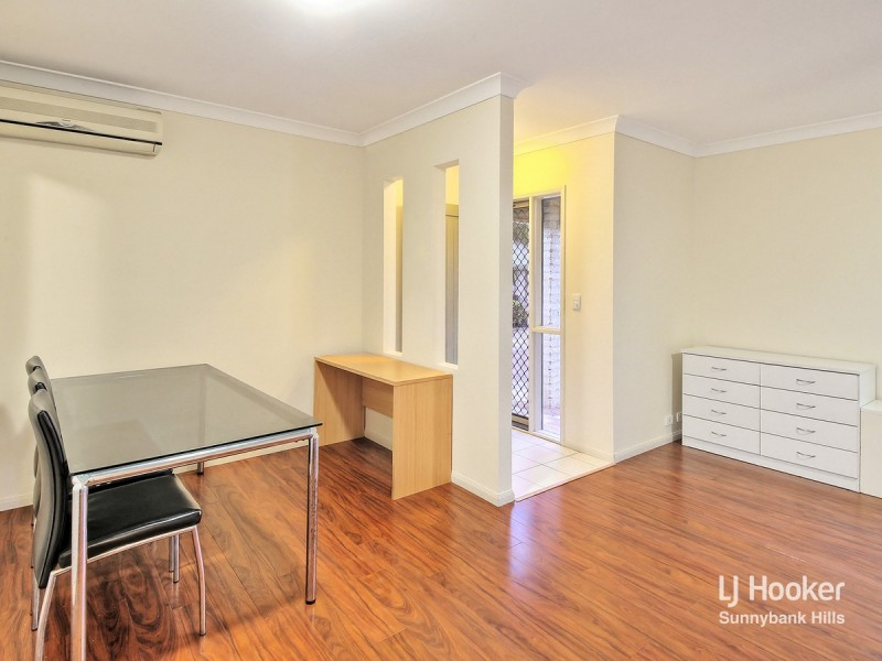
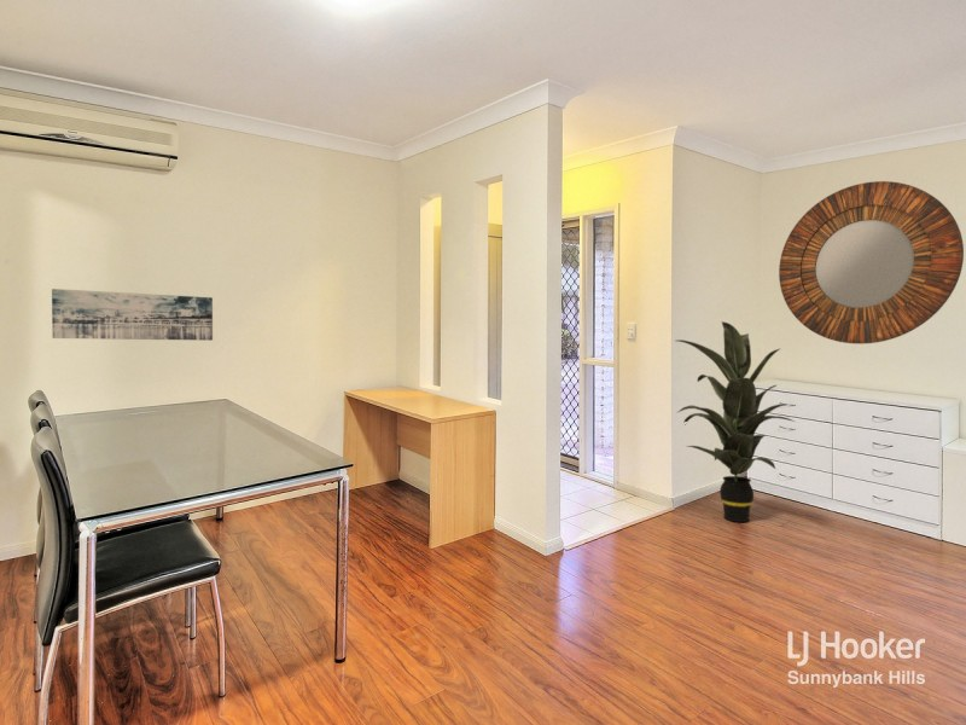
+ home mirror (861, 263)
+ wall art (138, 315)
+ indoor plant (728, 420)
